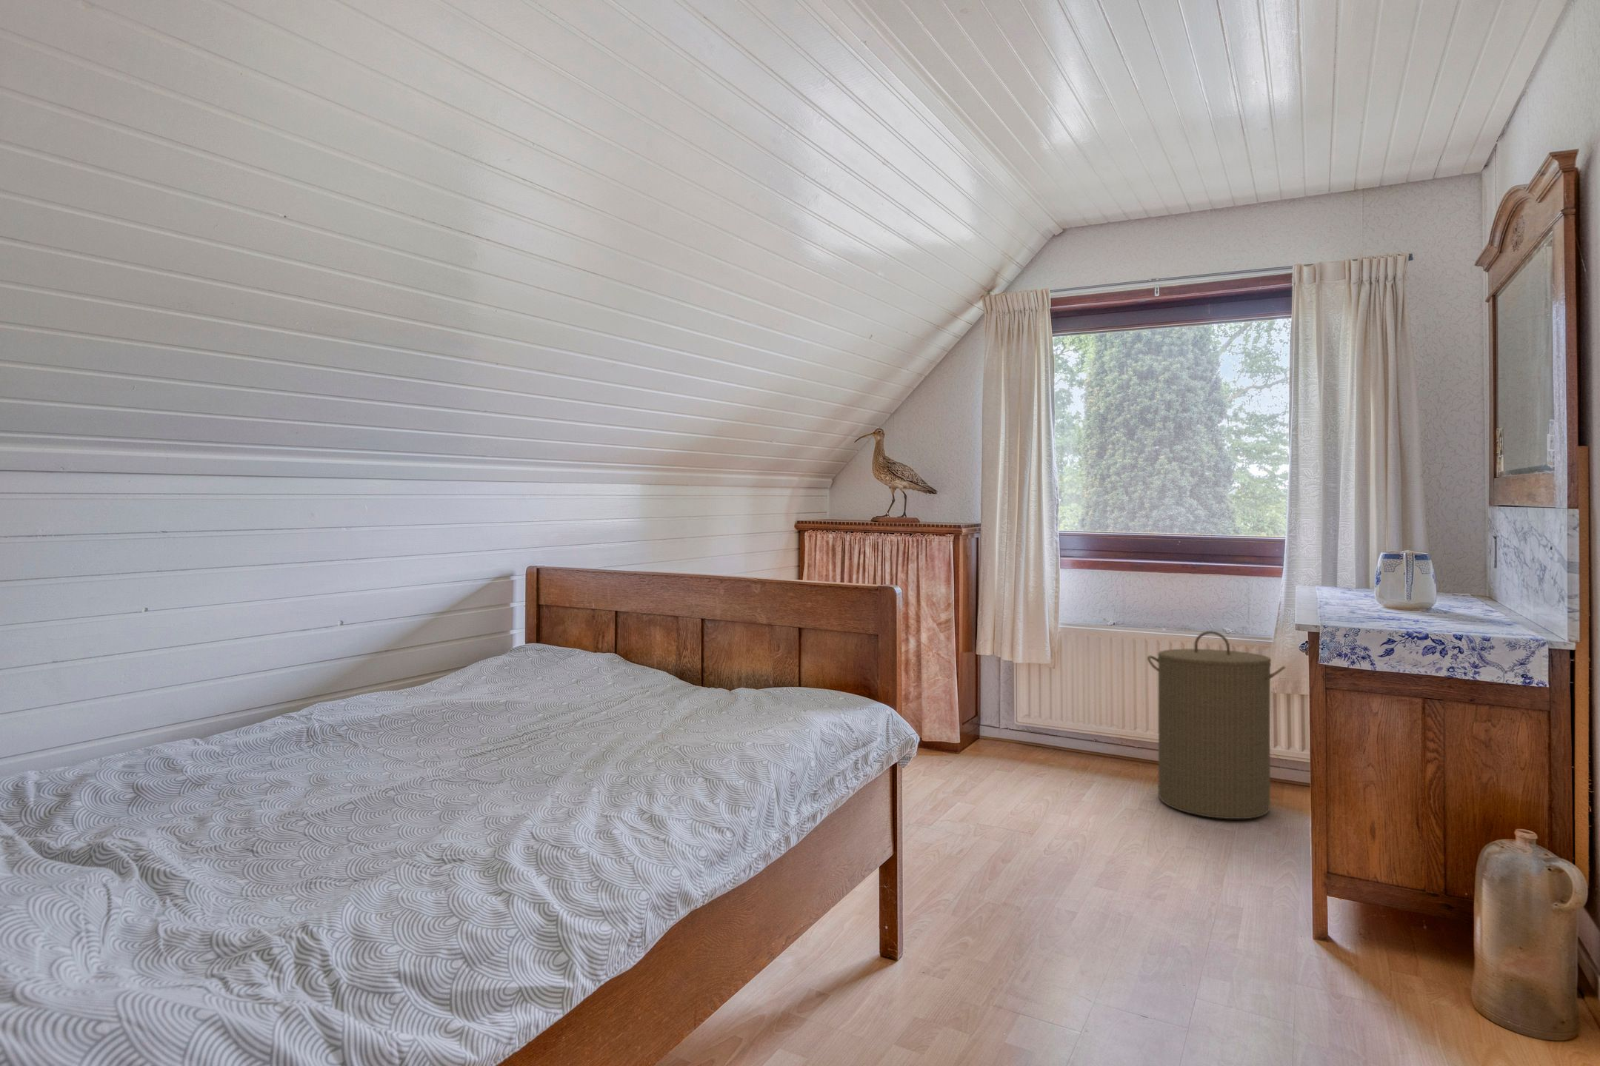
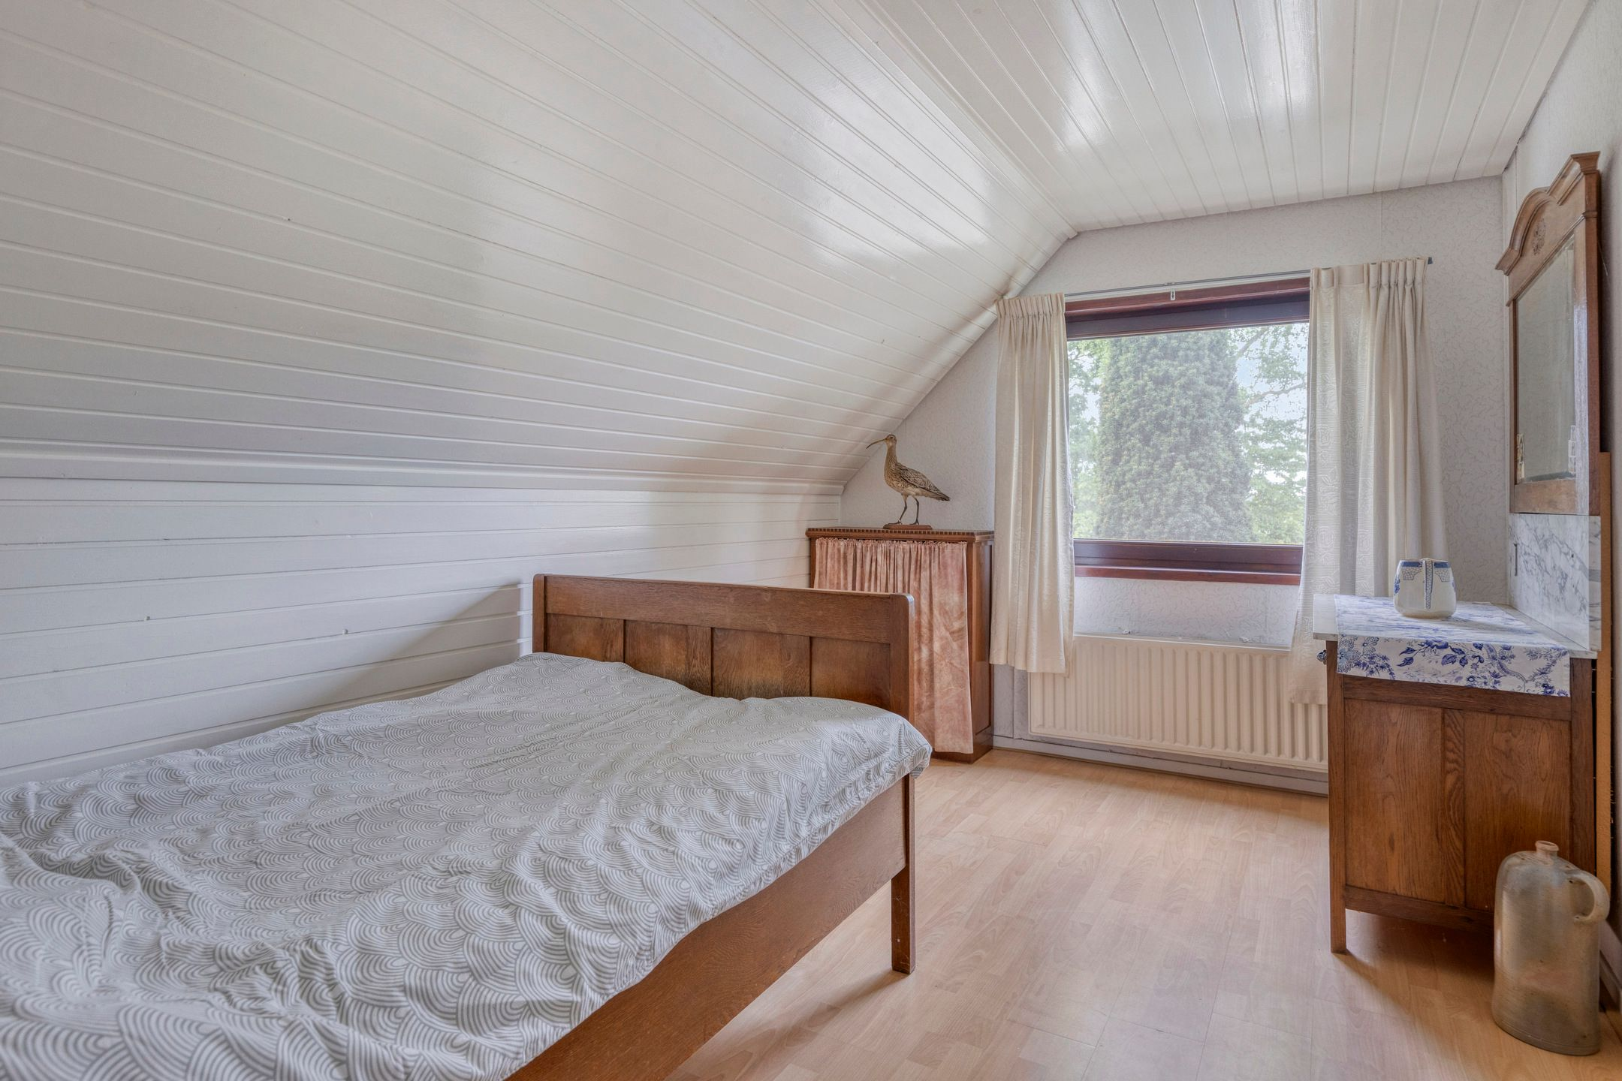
- laundry hamper (1213, 717)
